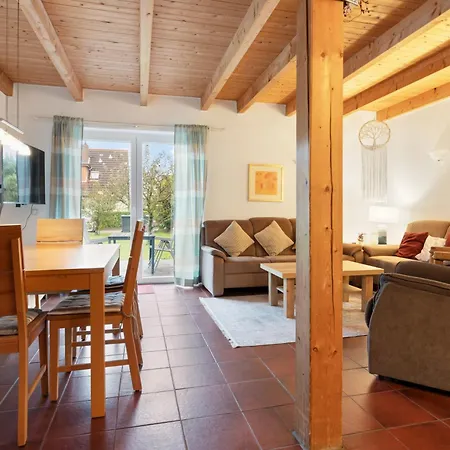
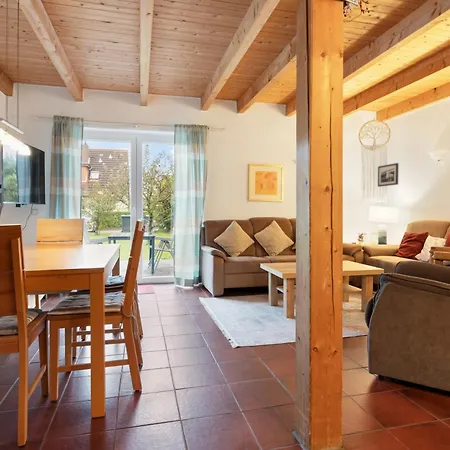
+ picture frame (387, 175)
